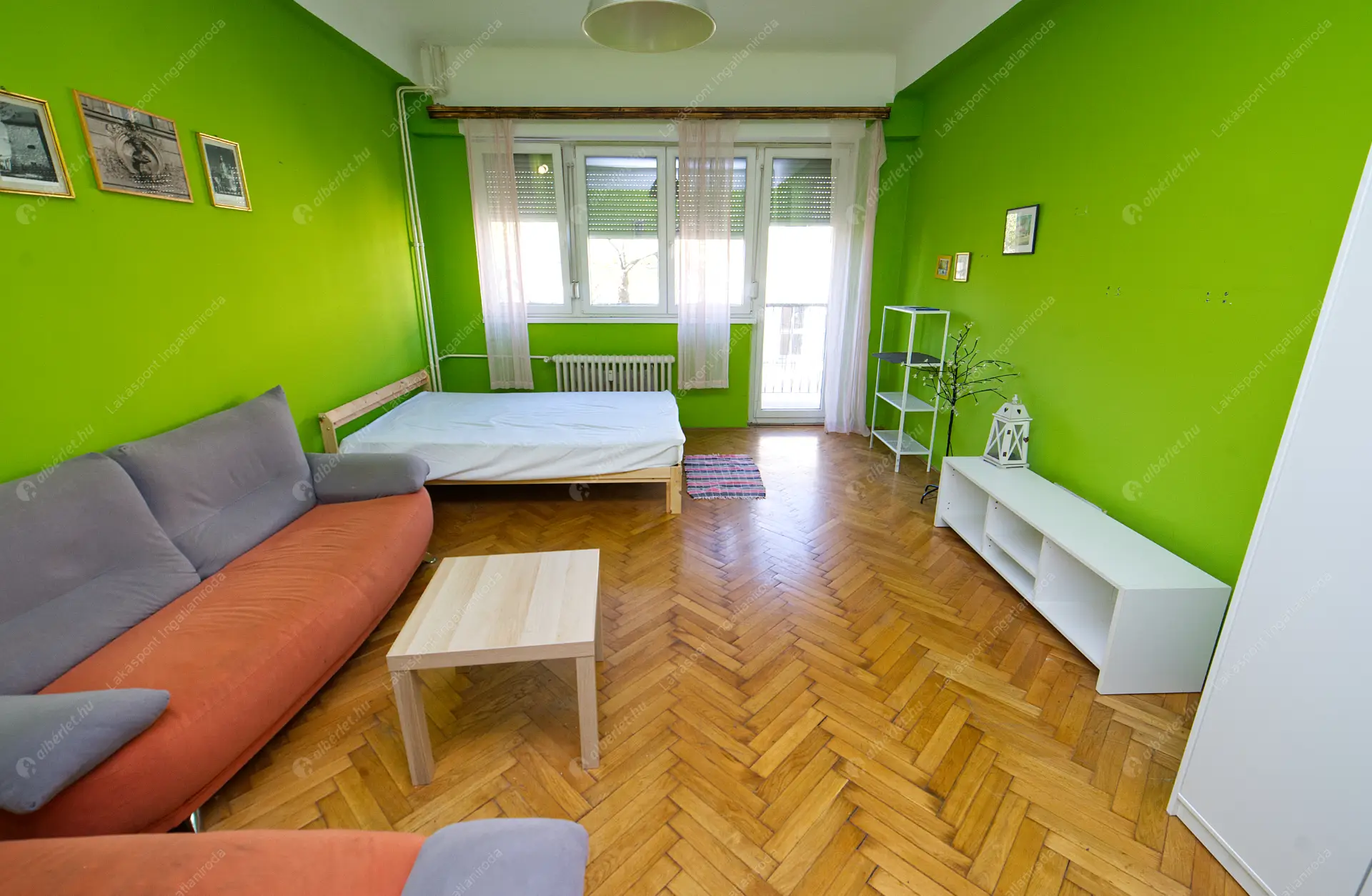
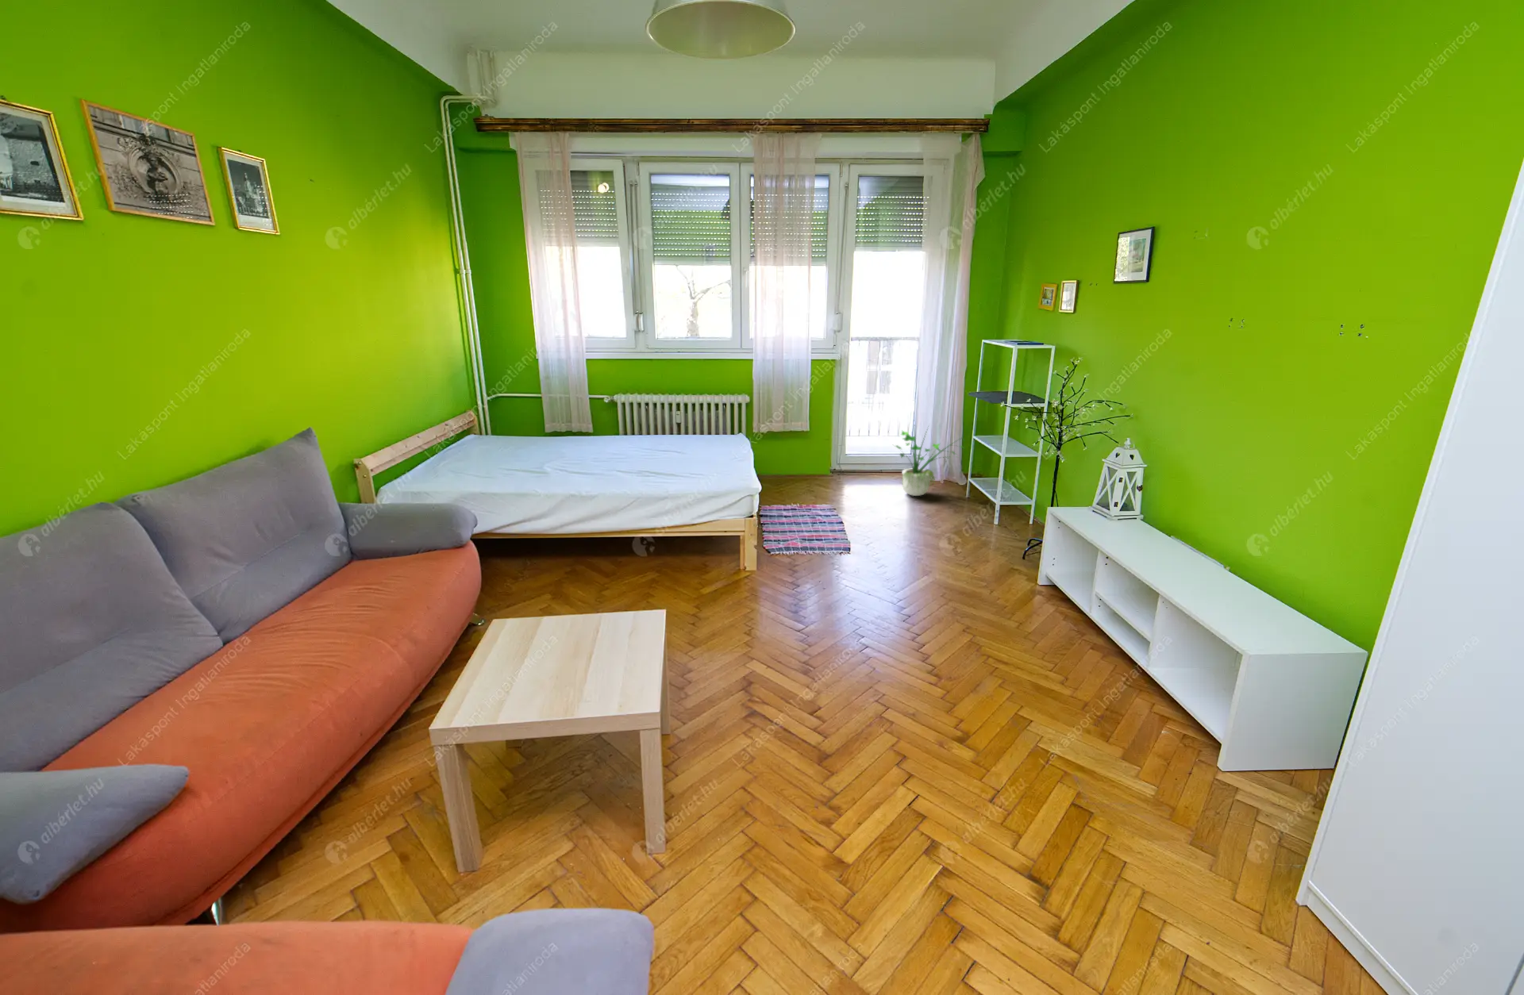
+ potted plant (930, 455)
